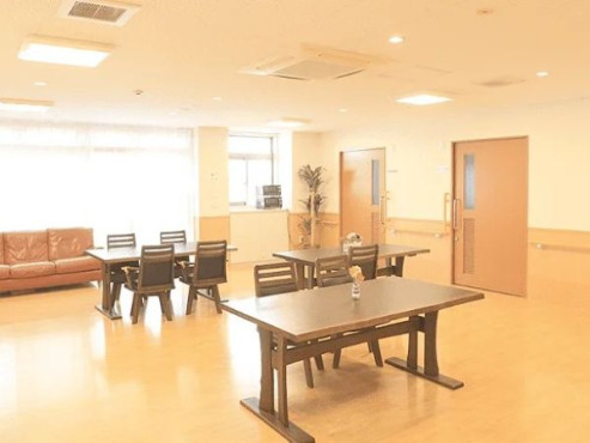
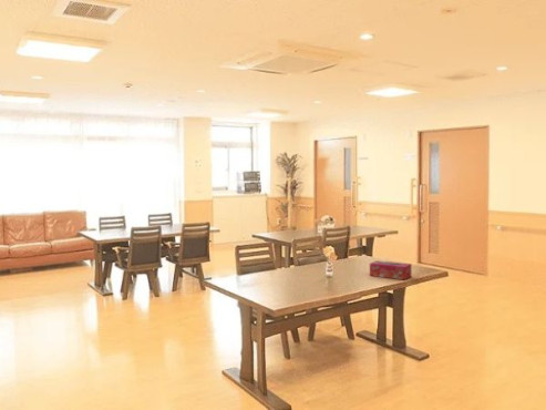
+ tissue box (390, 269)
